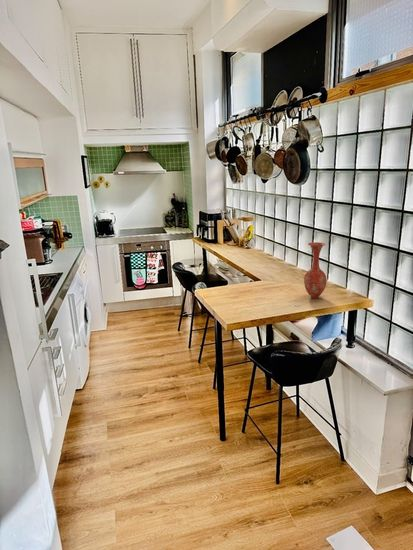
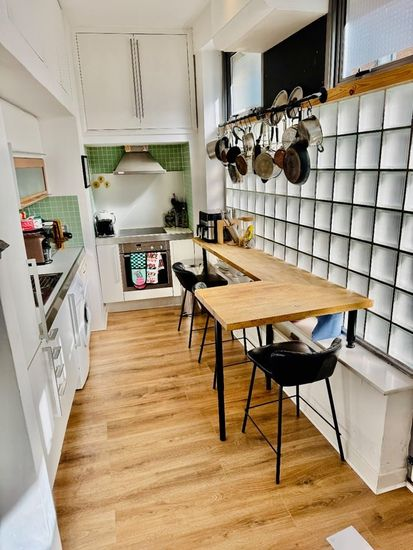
- vase (315, 271)
